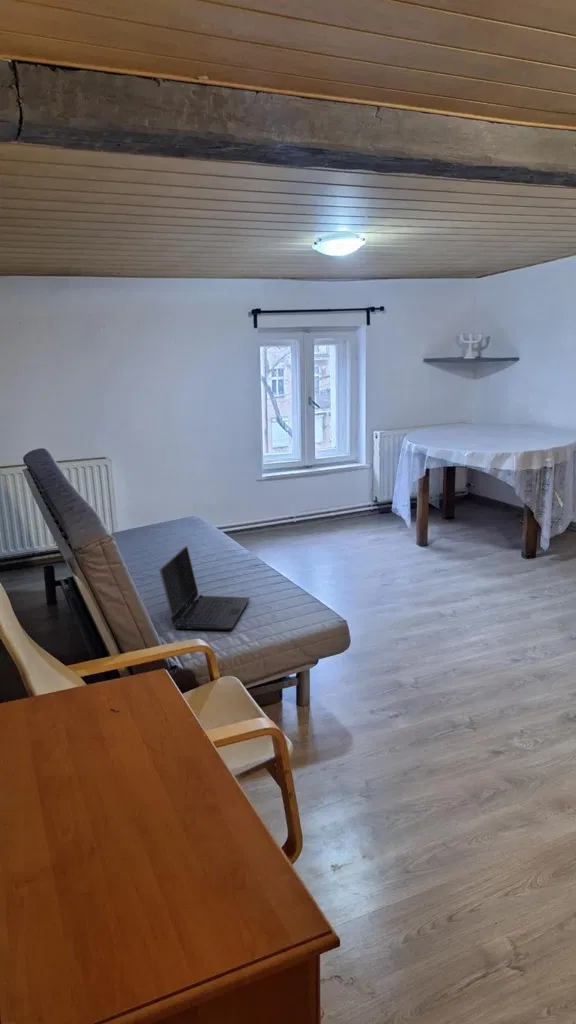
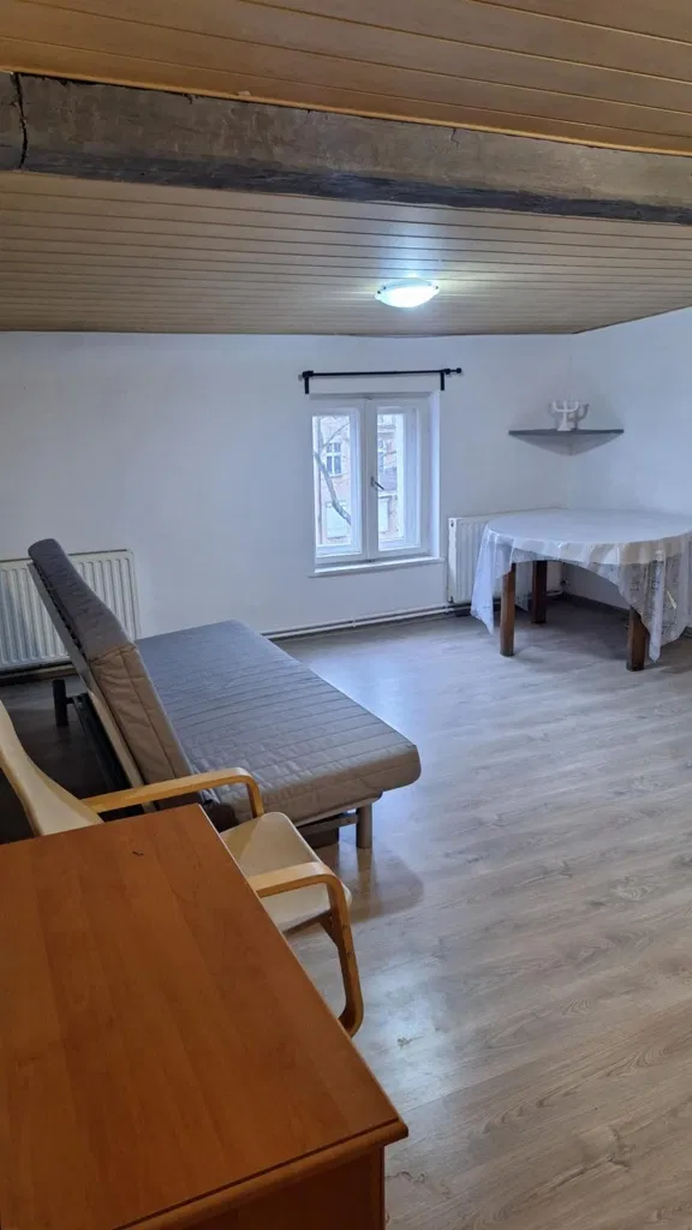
- laptop computer (207, 596)
